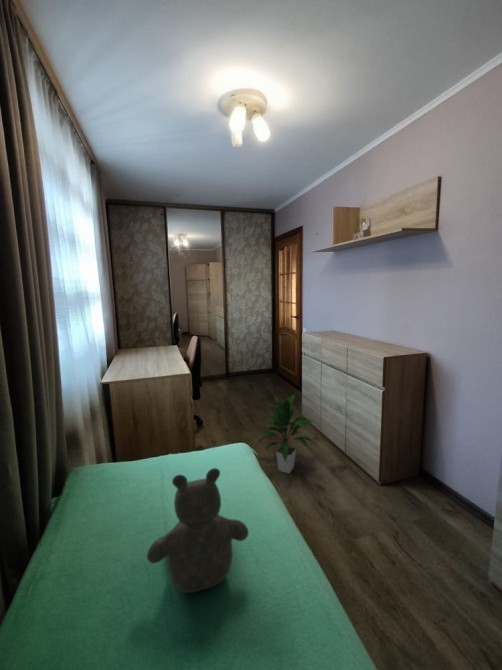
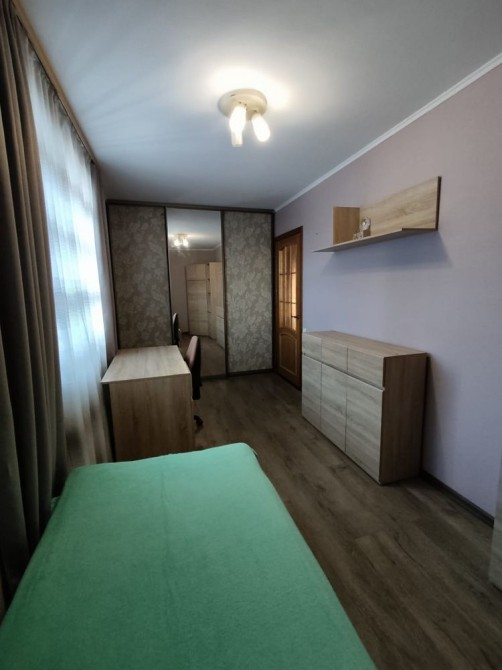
- teddy bear (197, 514)
- indoor plant (284, 431)
